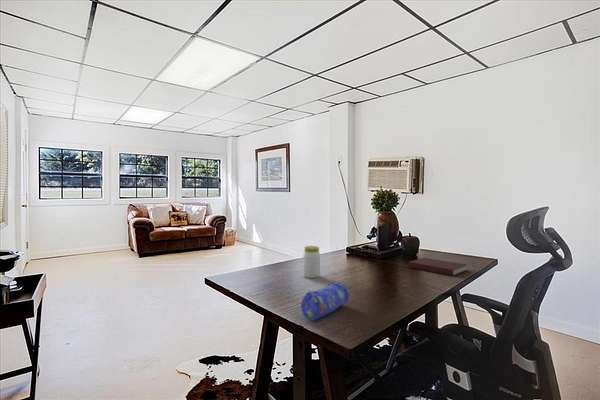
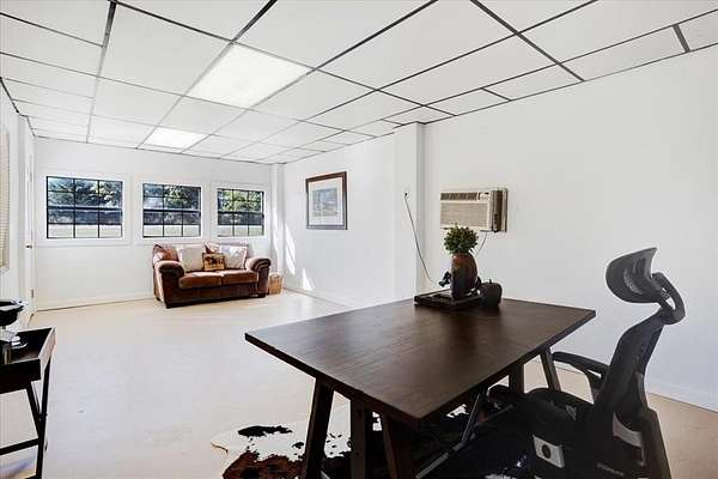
- jar (311, 261)
- pencil case (325, 299)
- notebook (437, 266)
